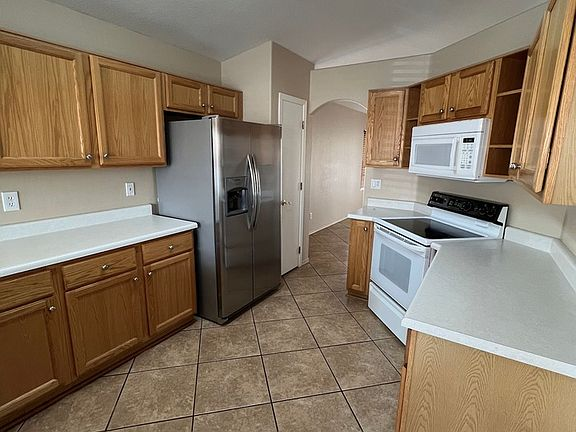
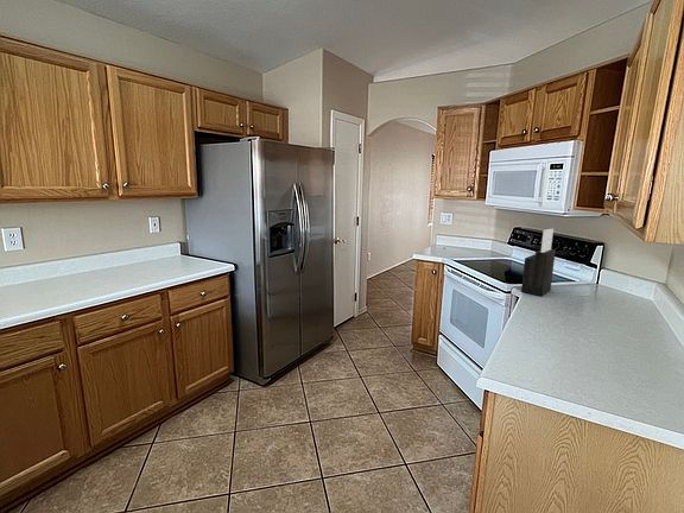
+ knife block (537, 260)
